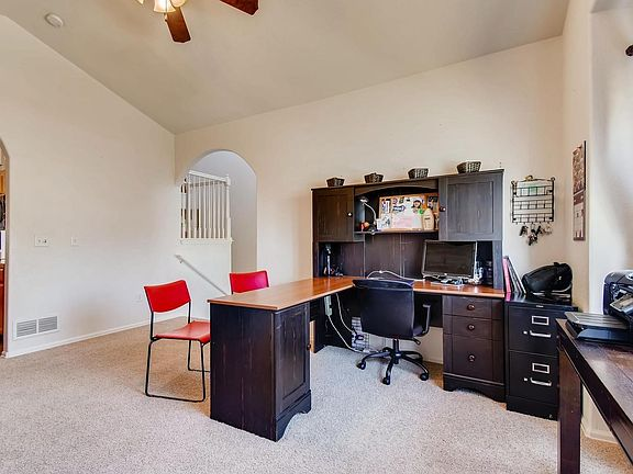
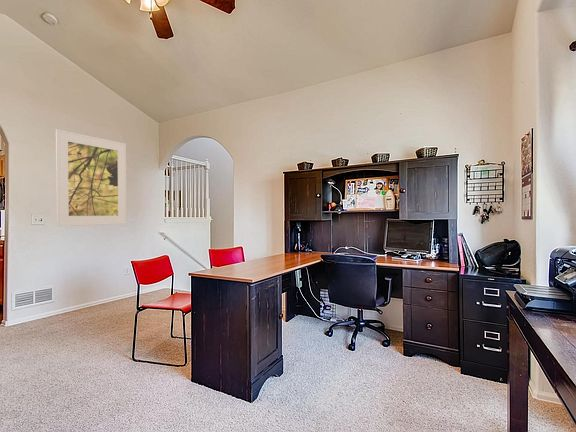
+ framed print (94, 181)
